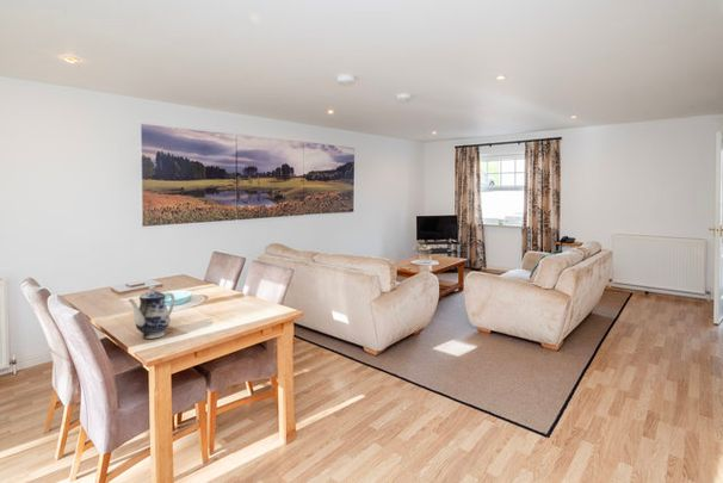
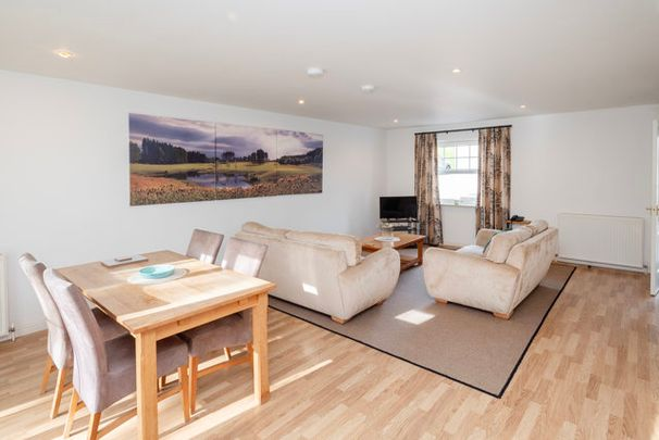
- teapot (153, 310)
